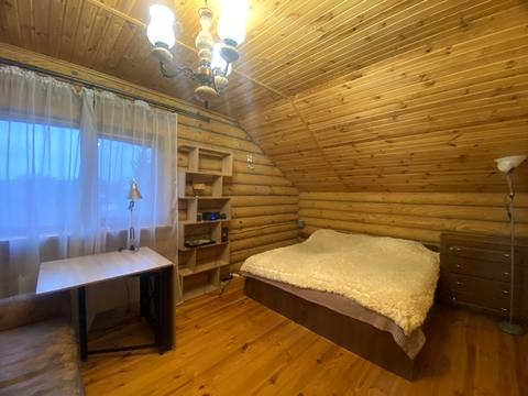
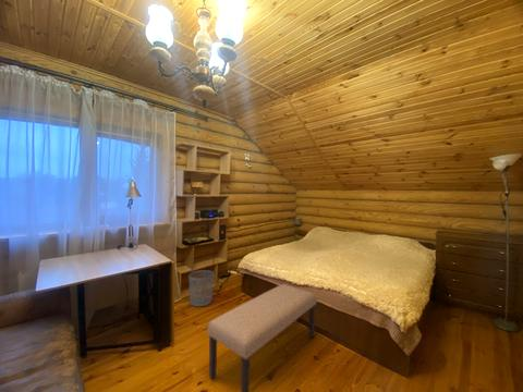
+ waste bin (202, 287)
+ bench (268, 328)
